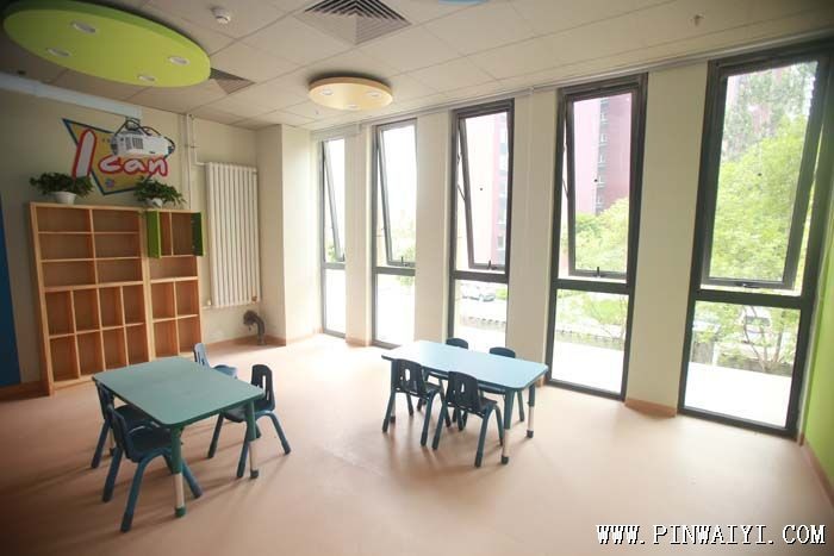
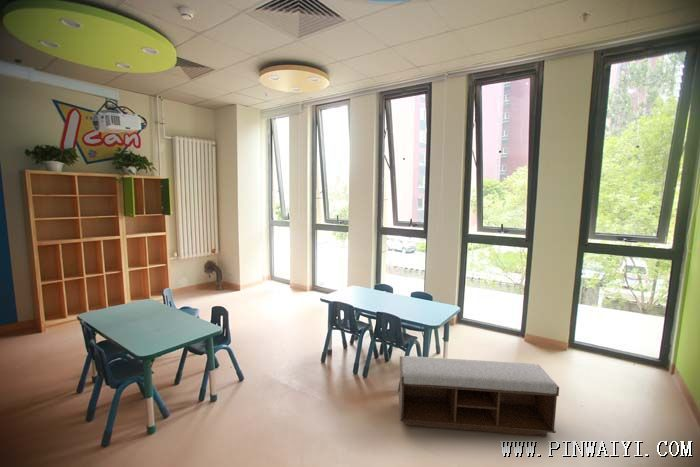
+ bench (471, 393)
